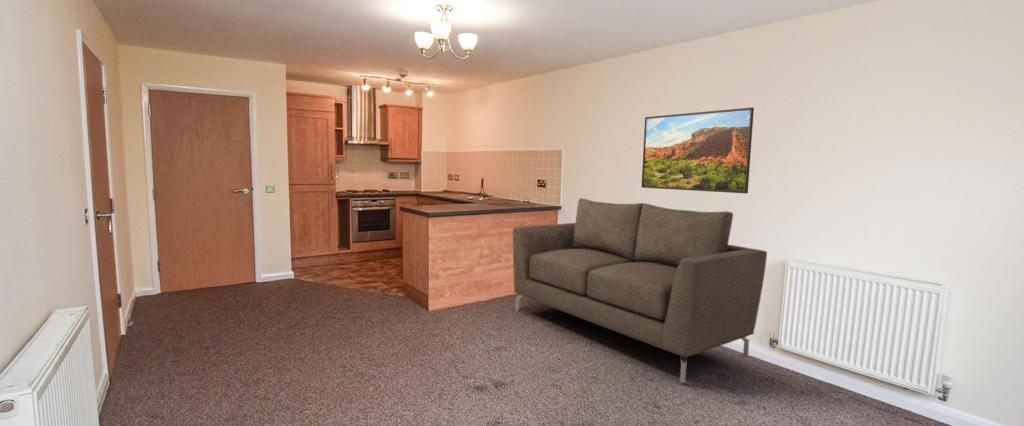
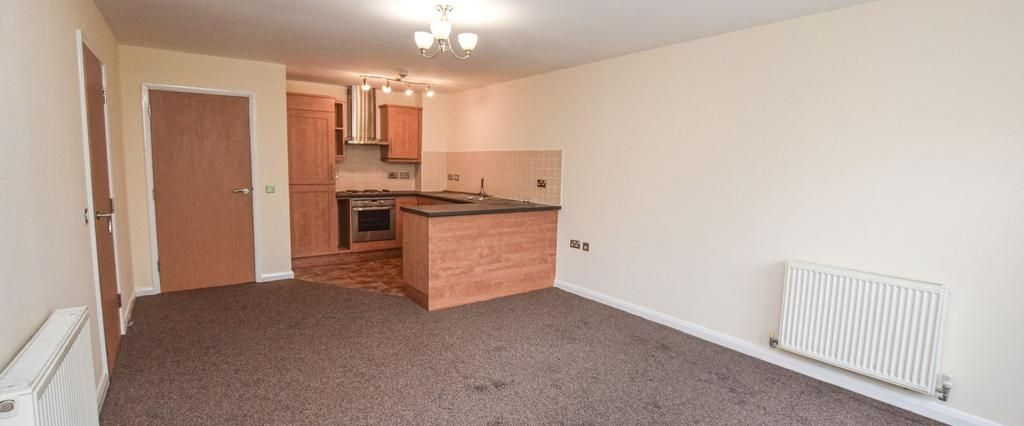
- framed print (691, 151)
- sofa (621, 267)
